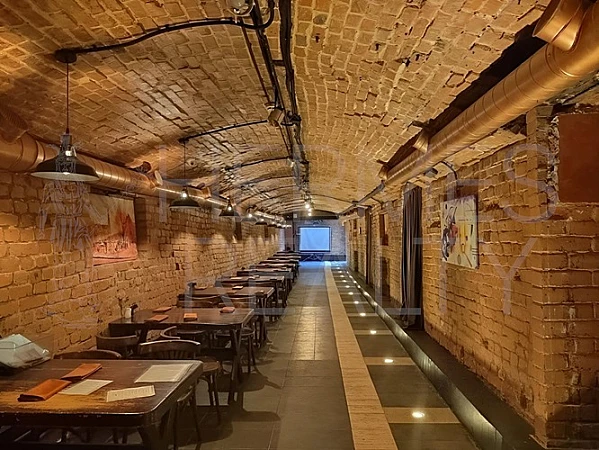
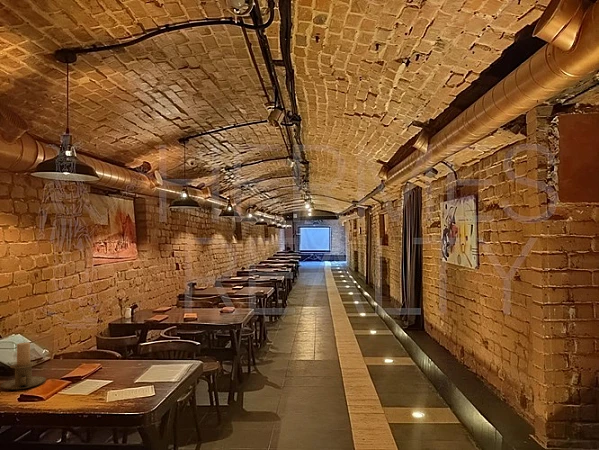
+ candle holder (23, 363)
